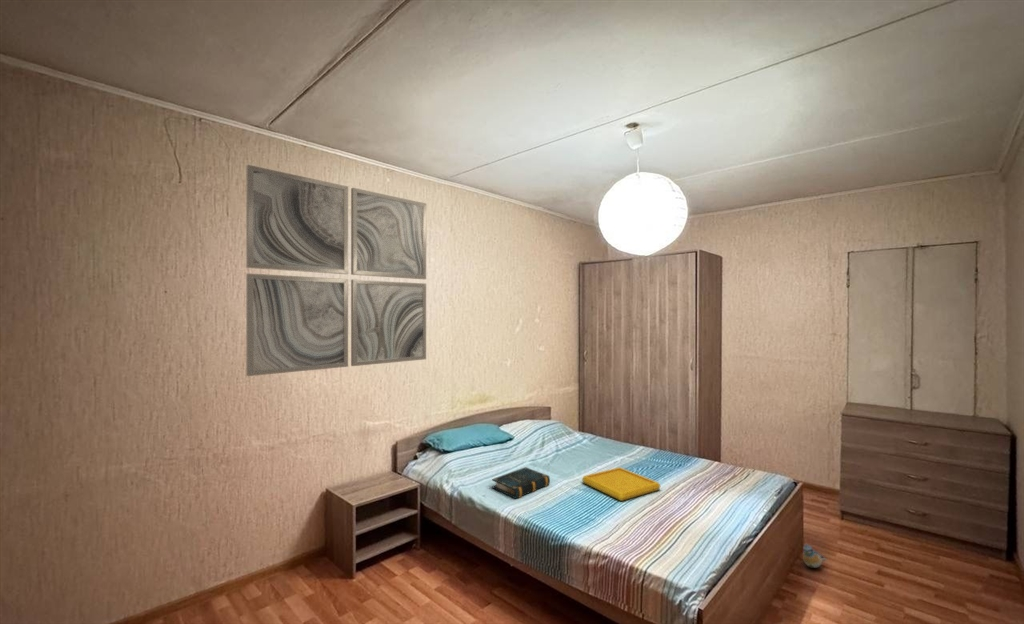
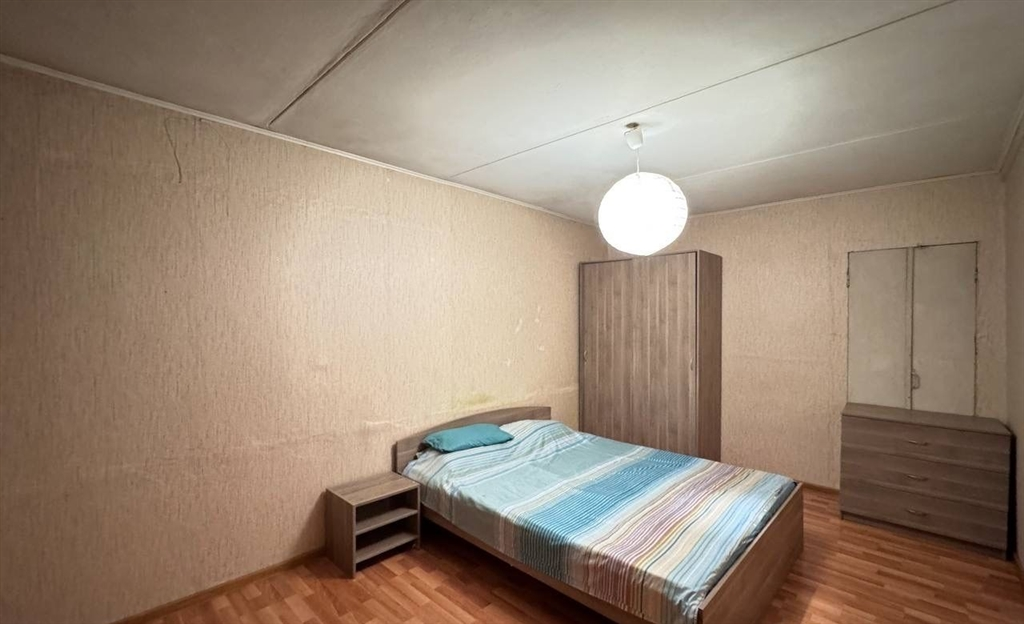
- wall art (351, 274)
- plush toy (813, 555)
- book (521, 482)
- serving tray (620, 482)
